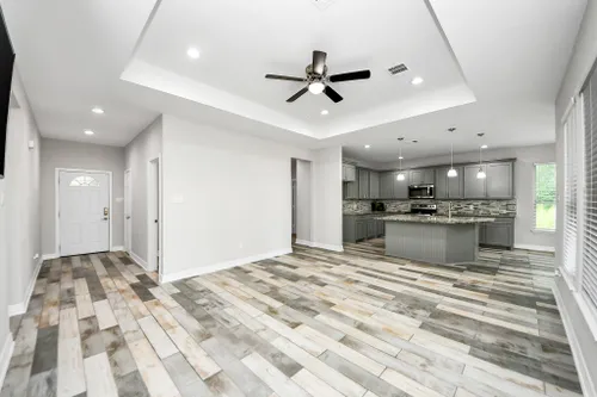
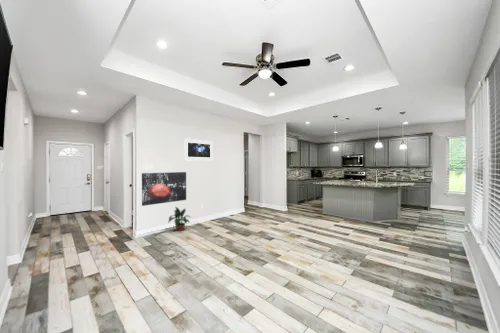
+ potted plant (179, 217)
+ wall art (165, 187)
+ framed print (199, 150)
